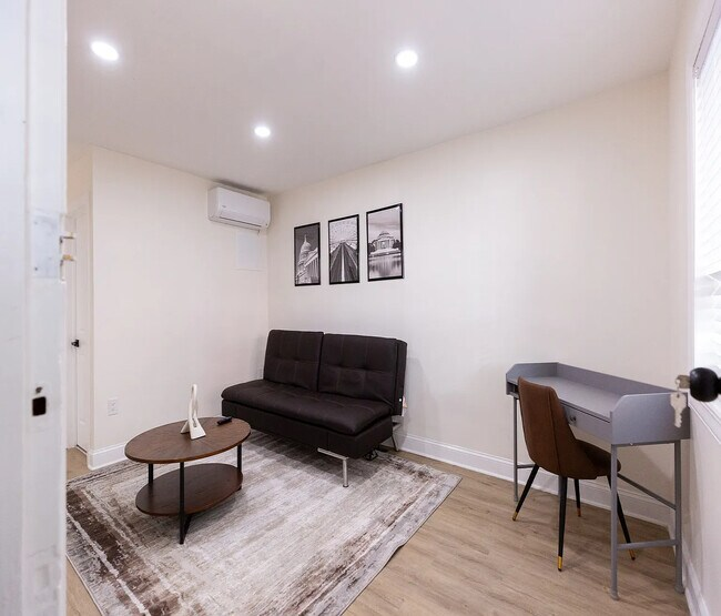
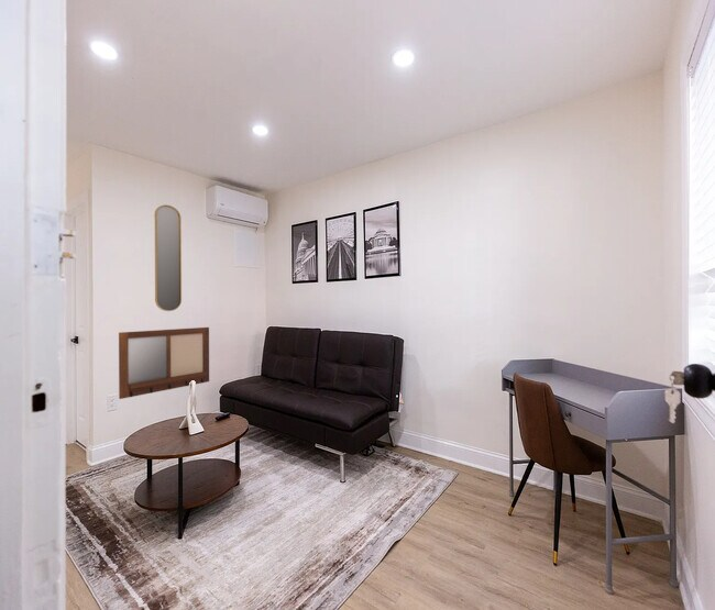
+ home mirror (168, 257)
+ writing board (169, 359)
